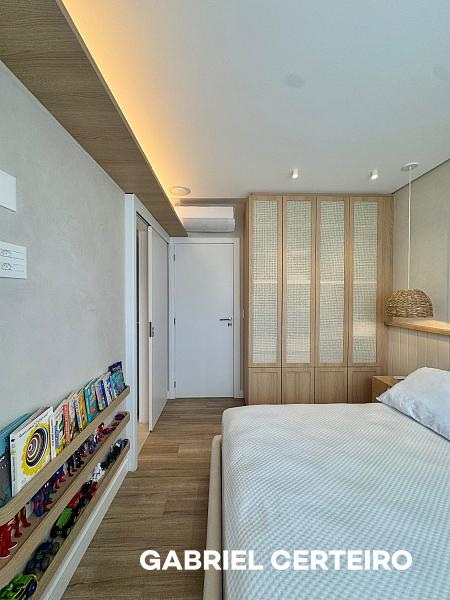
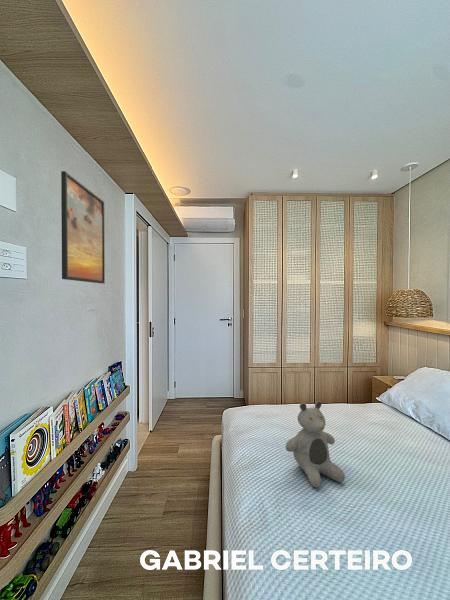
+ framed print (85, 235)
+ teddy bear (316, 439)
